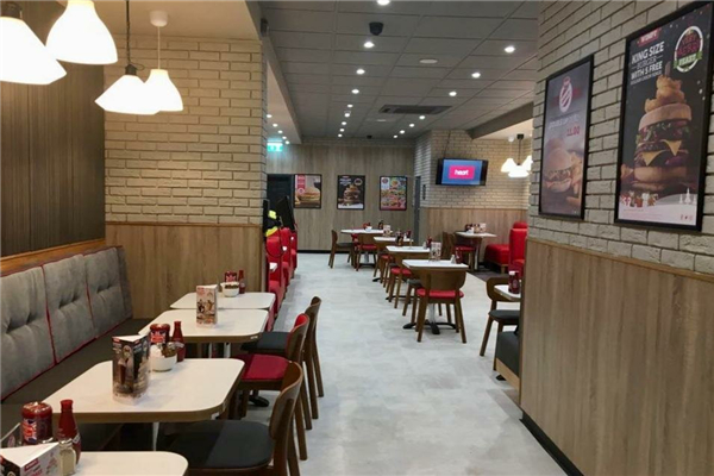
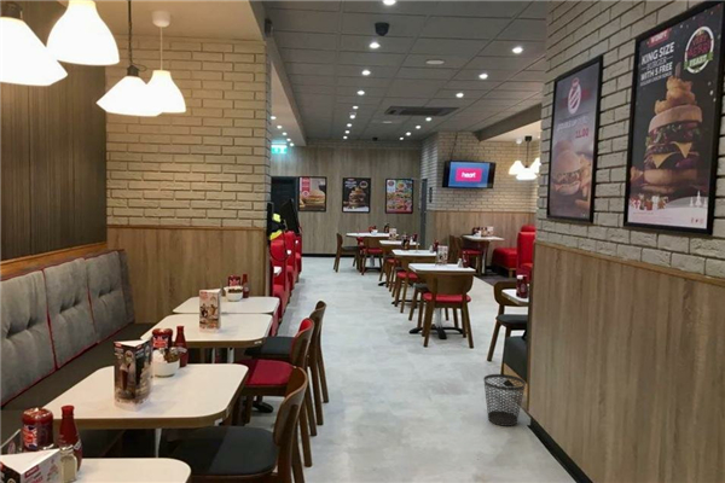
+ wastebasket (503, 401)
